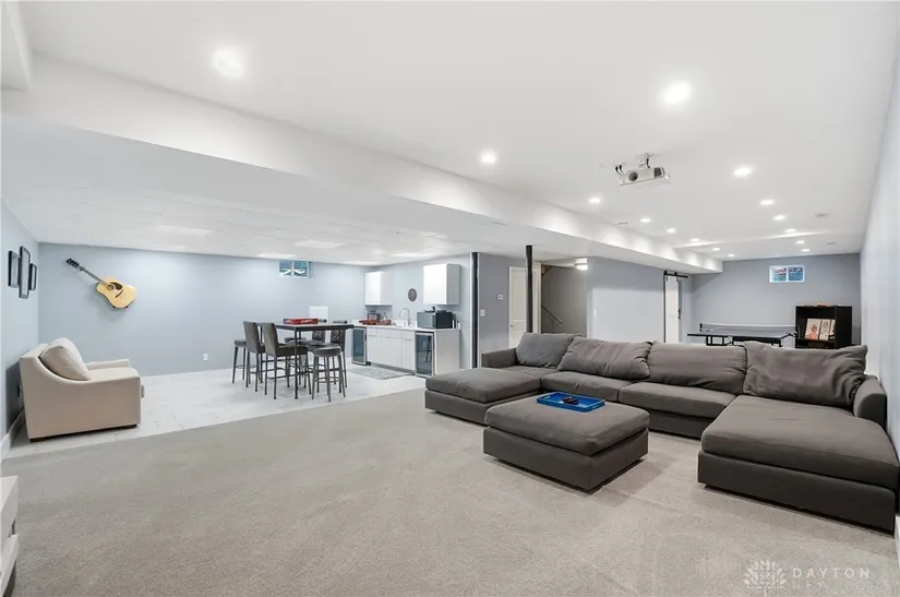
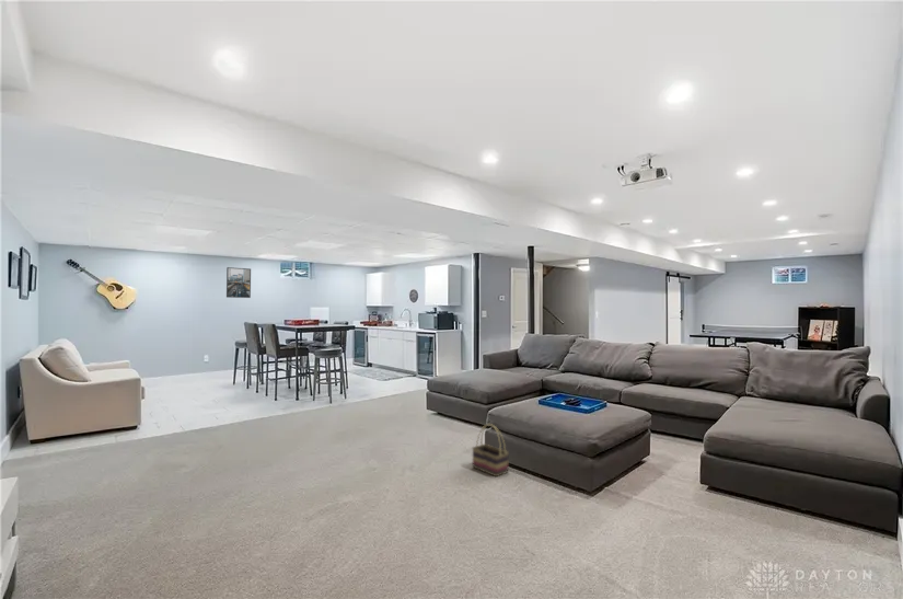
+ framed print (239, 283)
+ basket (489, 447)
